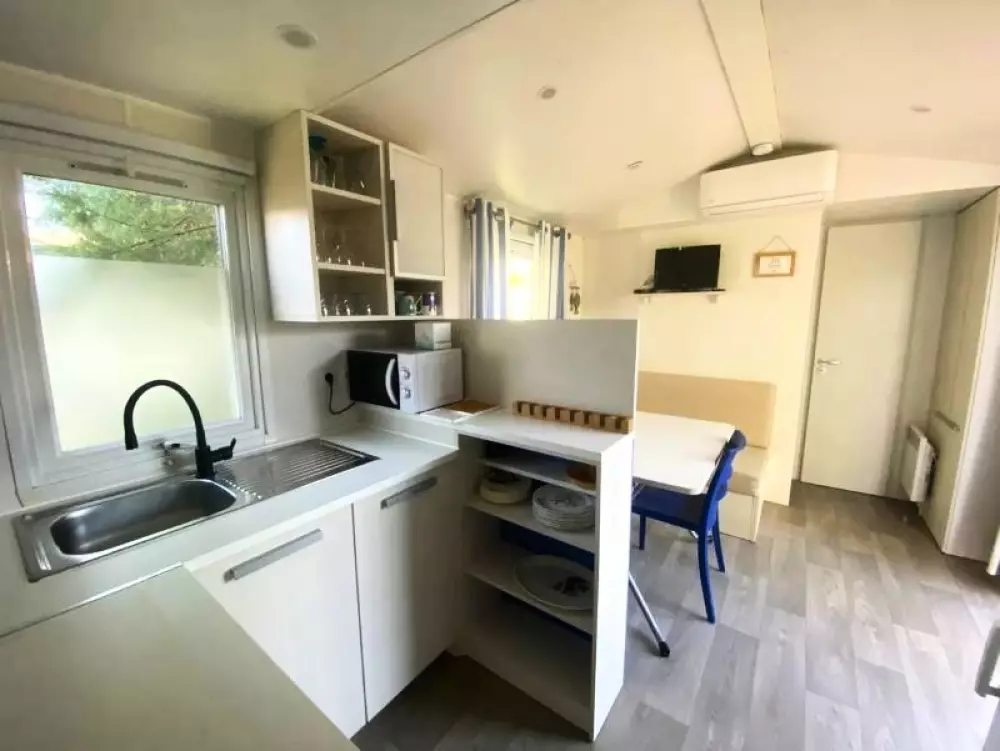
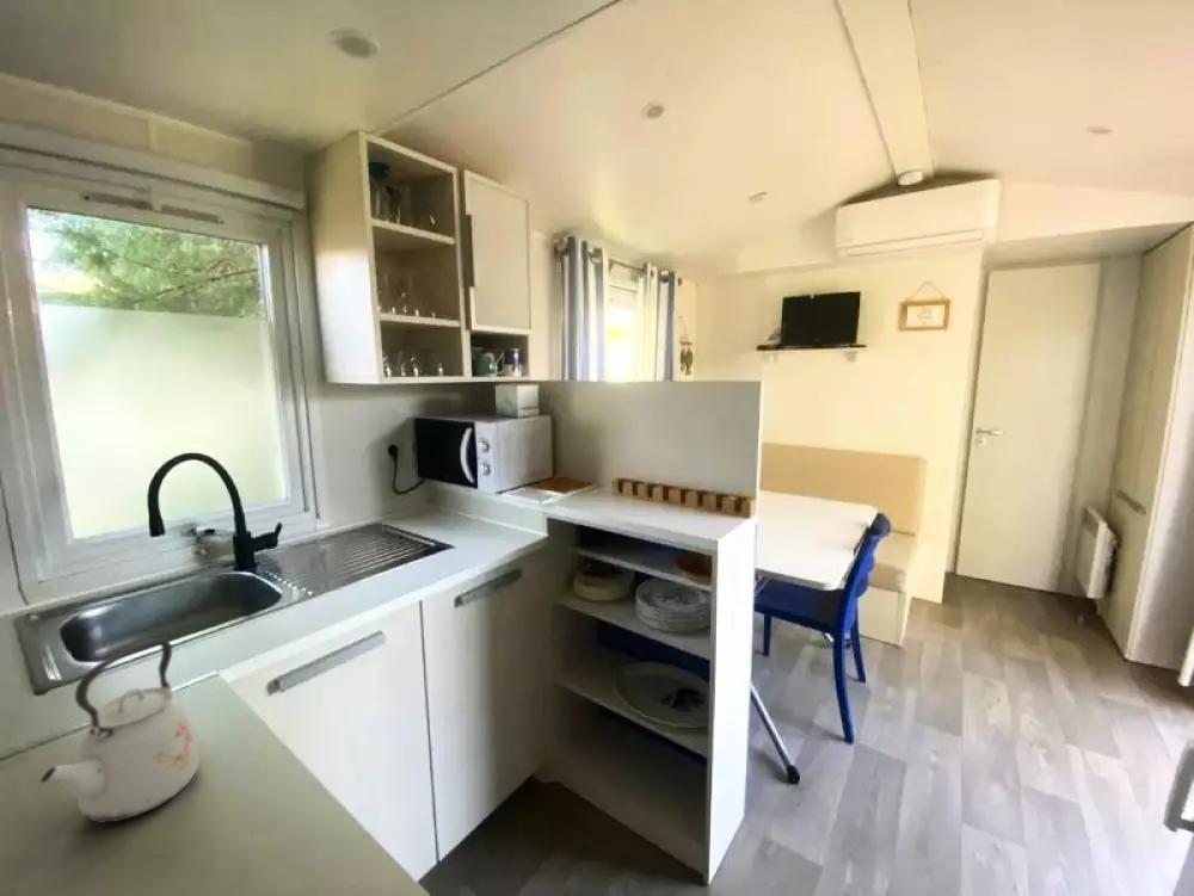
+ kettle (117, 735)
